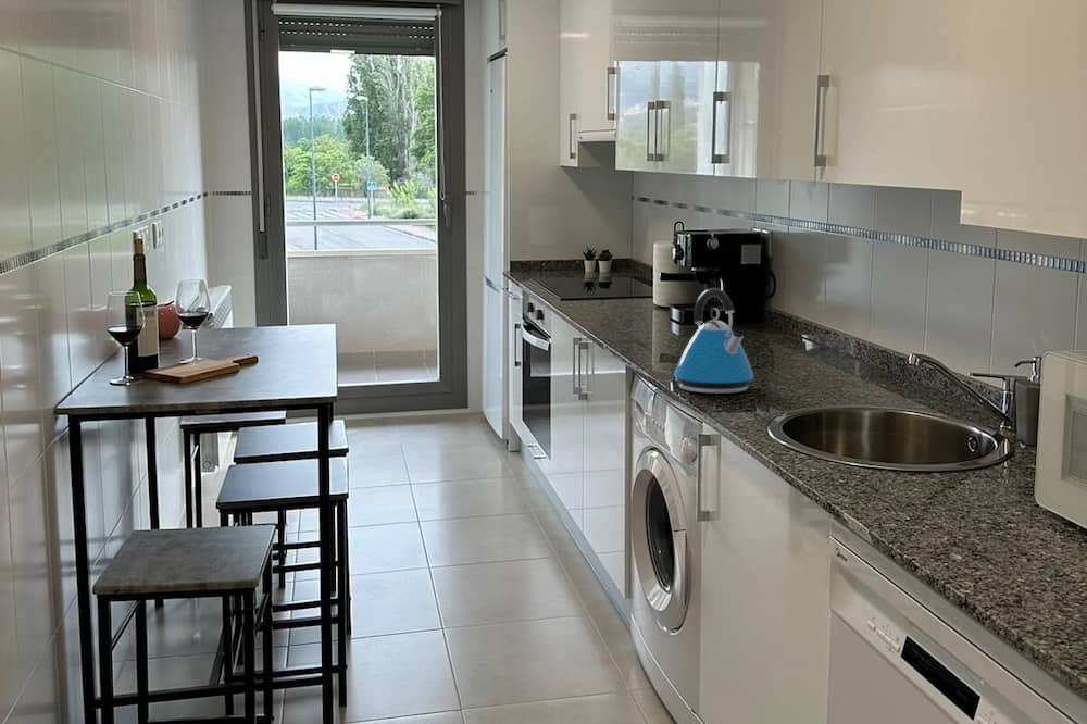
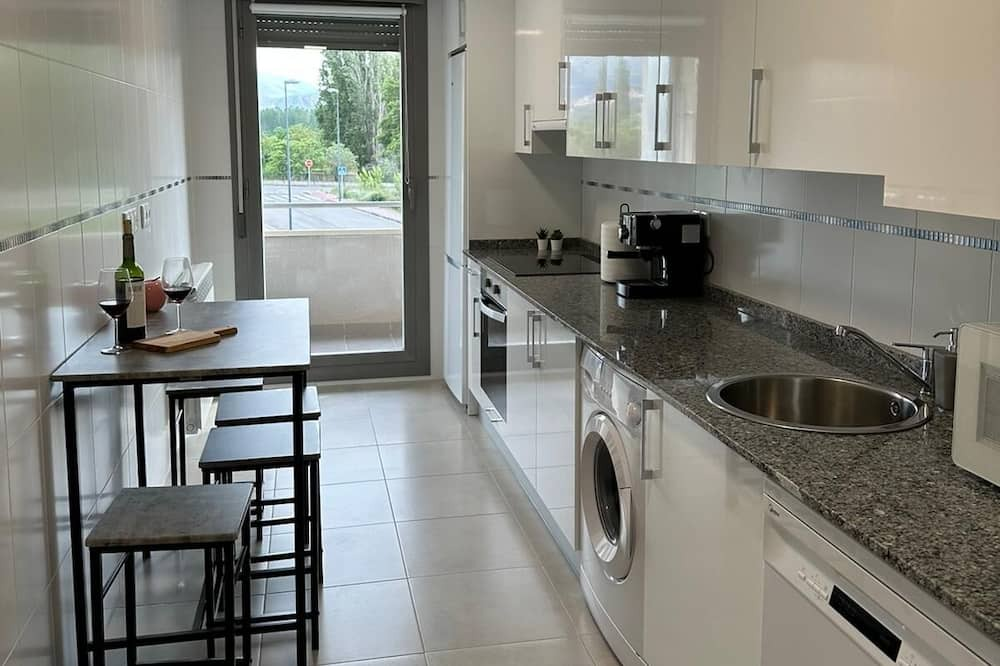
- kettle (712, 337)
